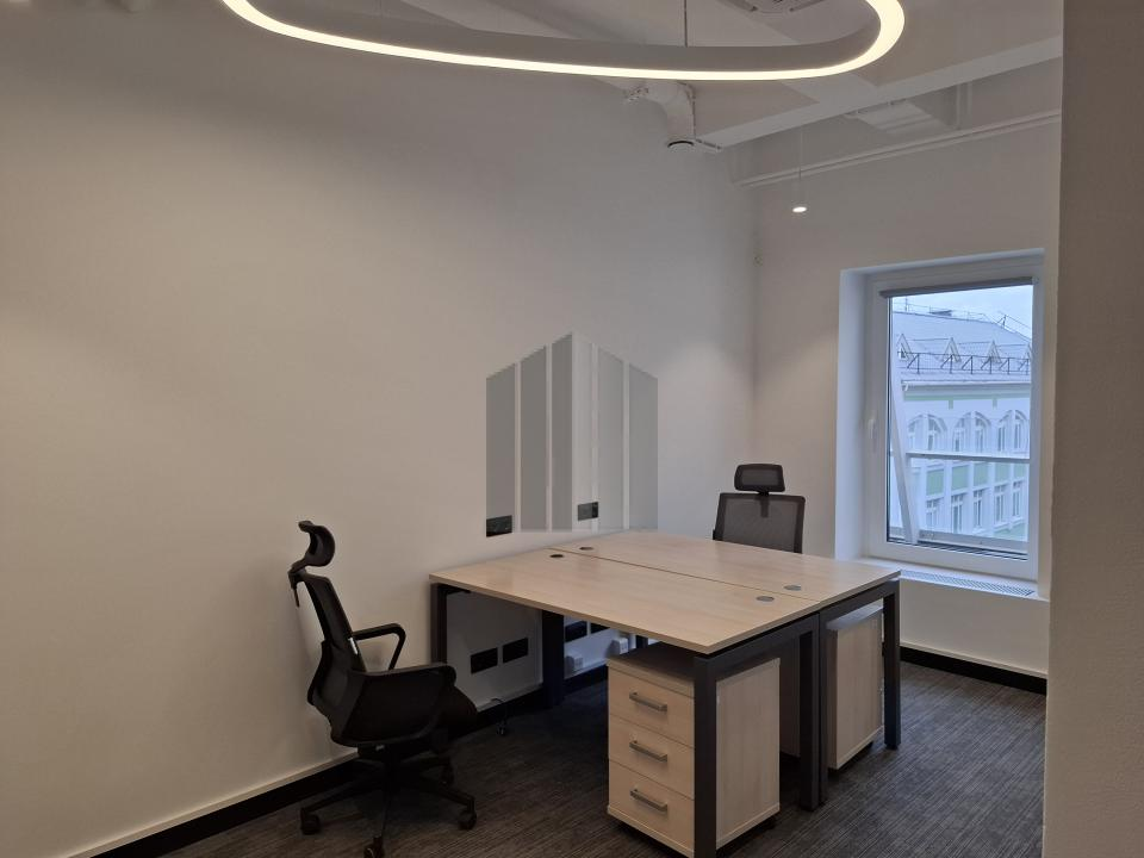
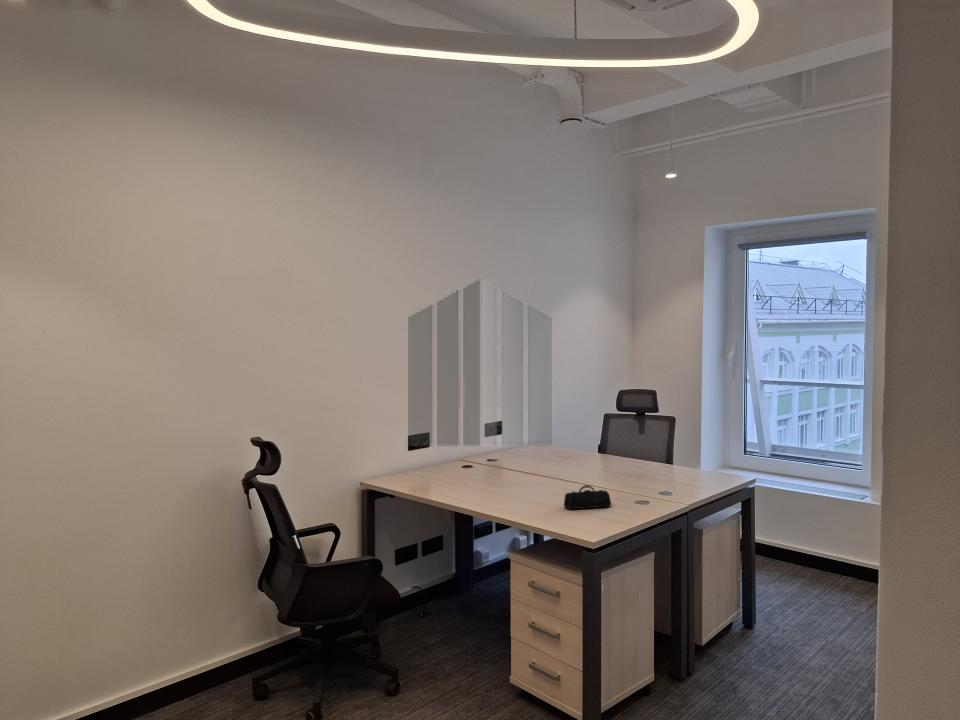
+ pencil case (587, 495)
